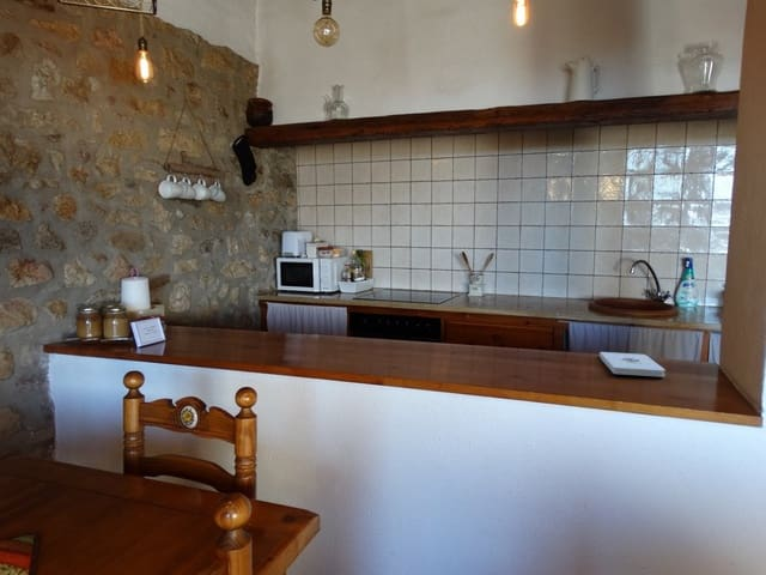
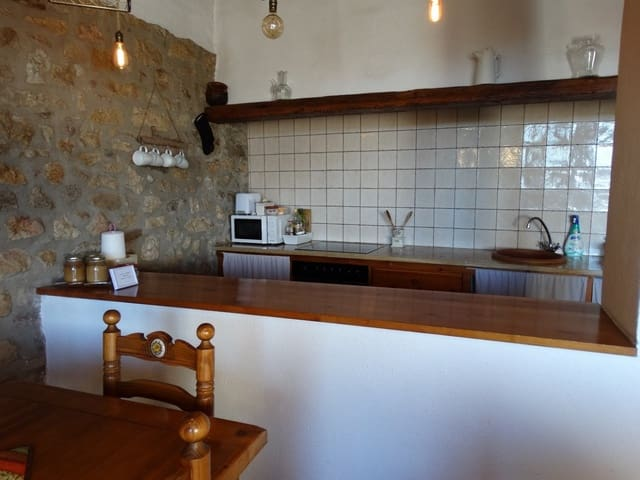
- notepad (630, 363)
